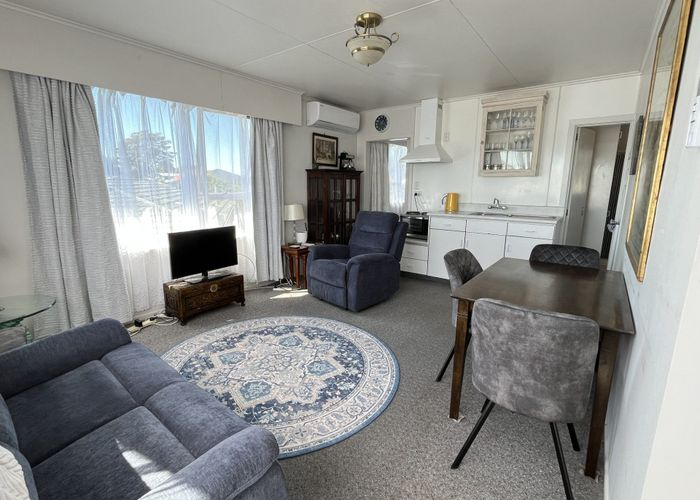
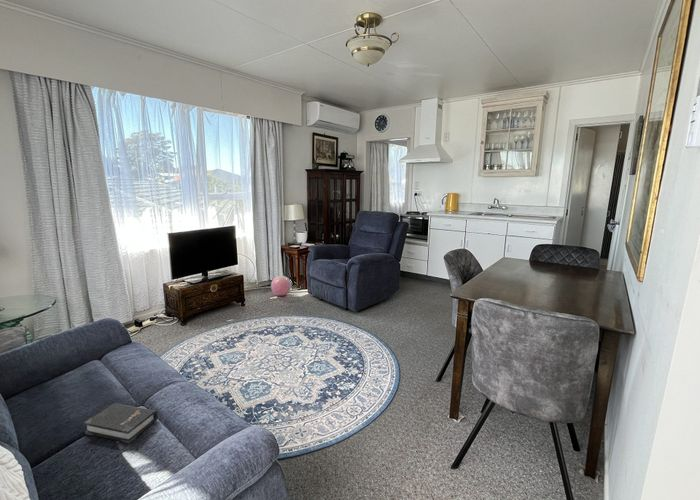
+ hardback book (122, 421)
+ ball (281, 285)
